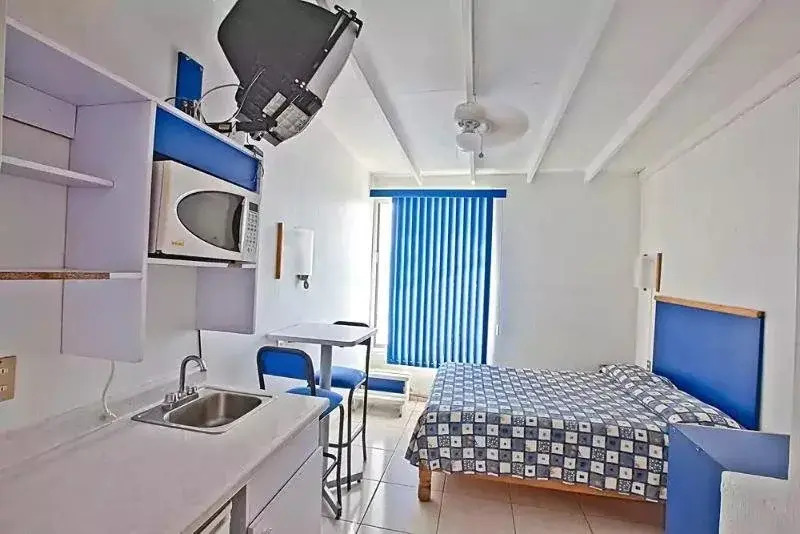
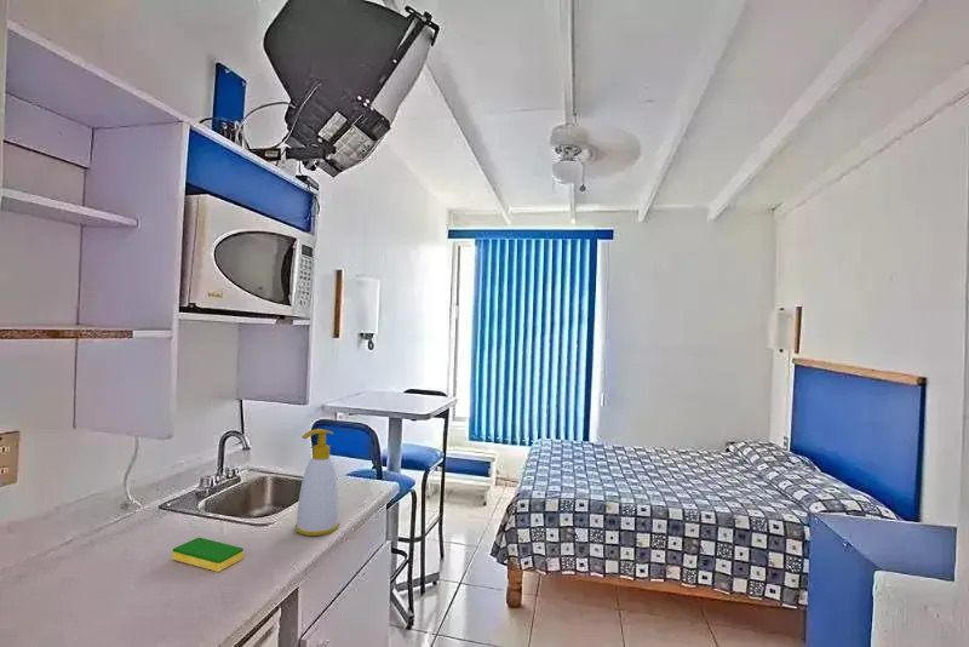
+ soap bottle (319, 479)
+ dish sponge (207, 554)
